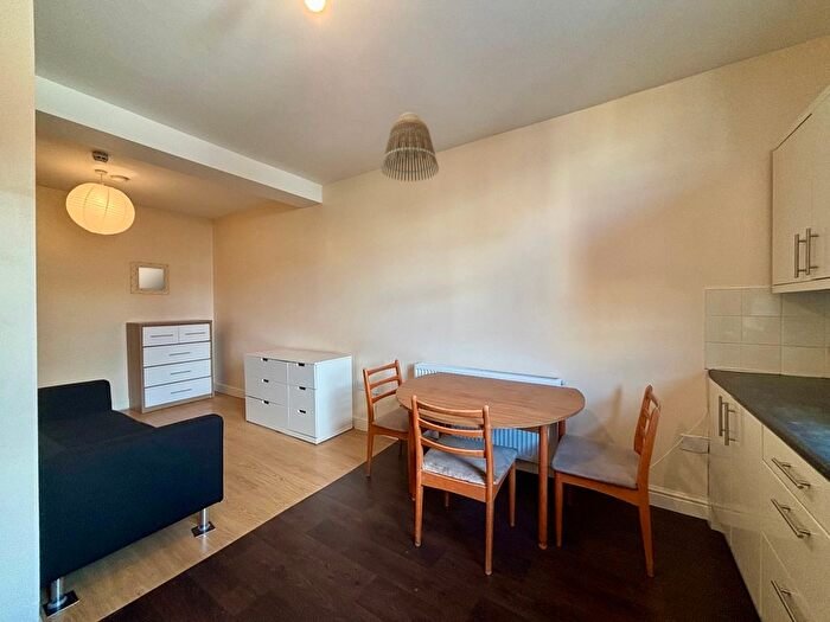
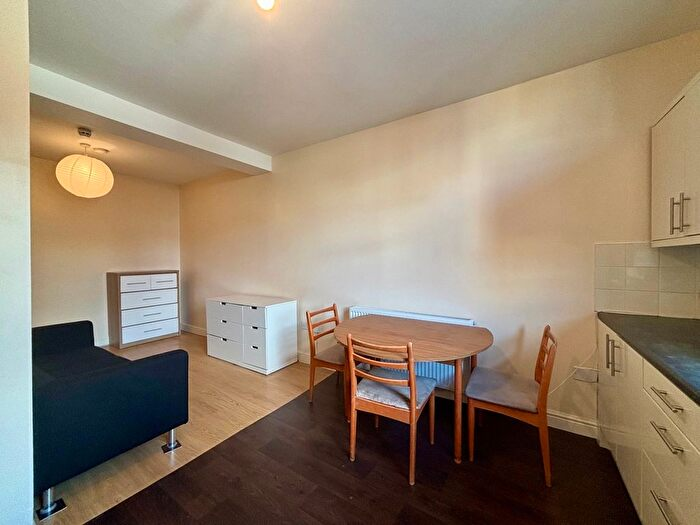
- lamp shade (410, 143)
- home mirror (151, 278)
